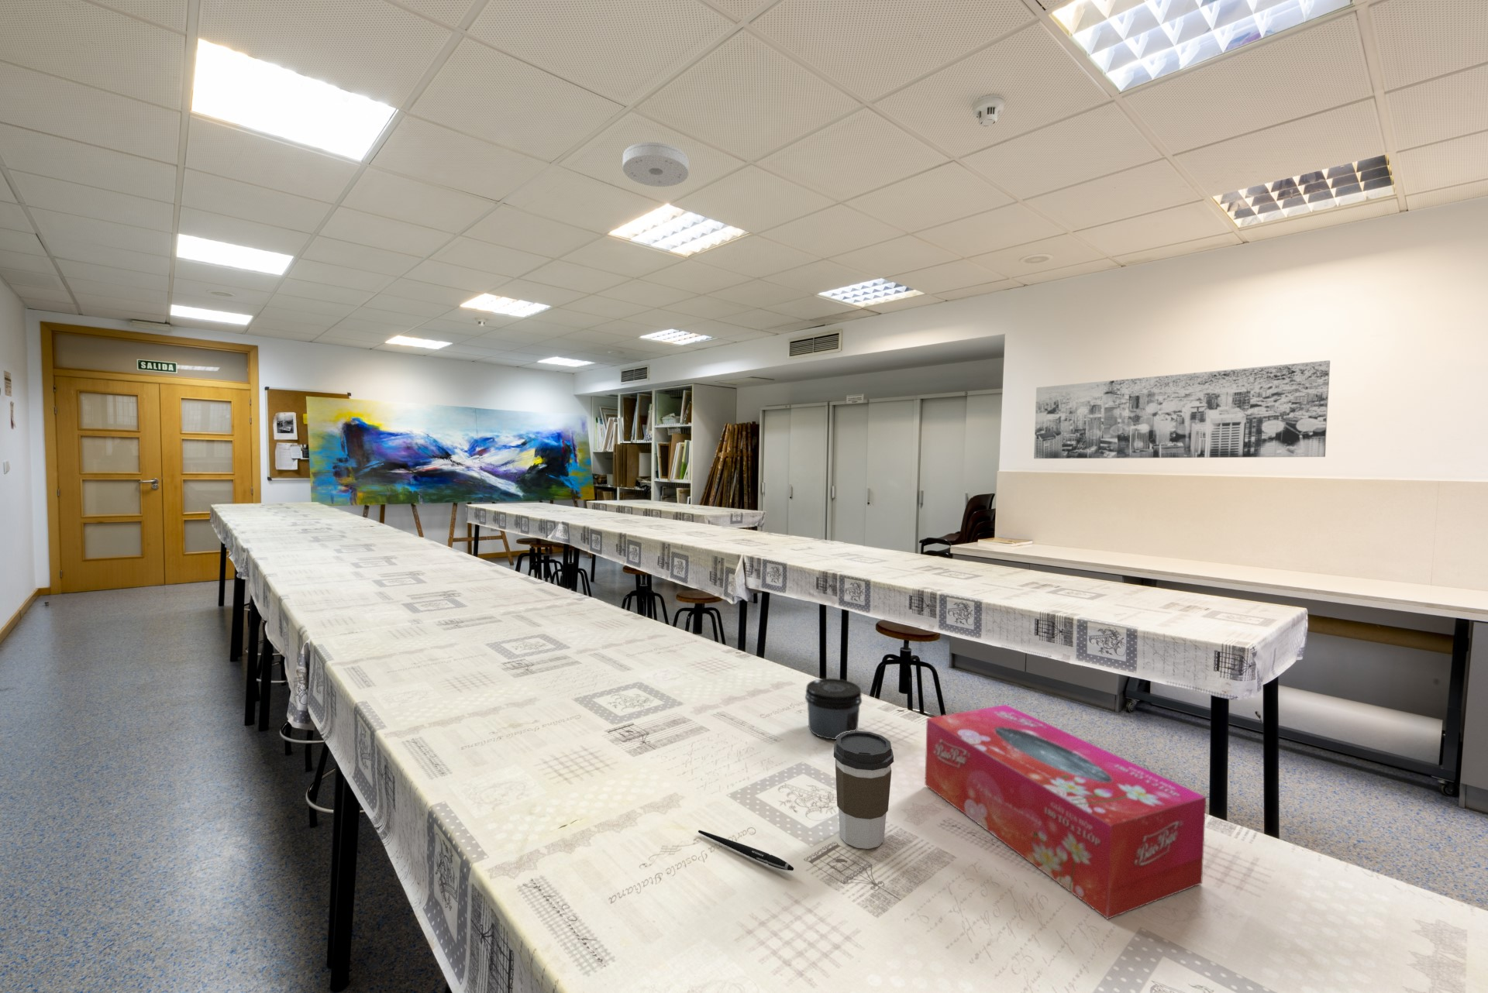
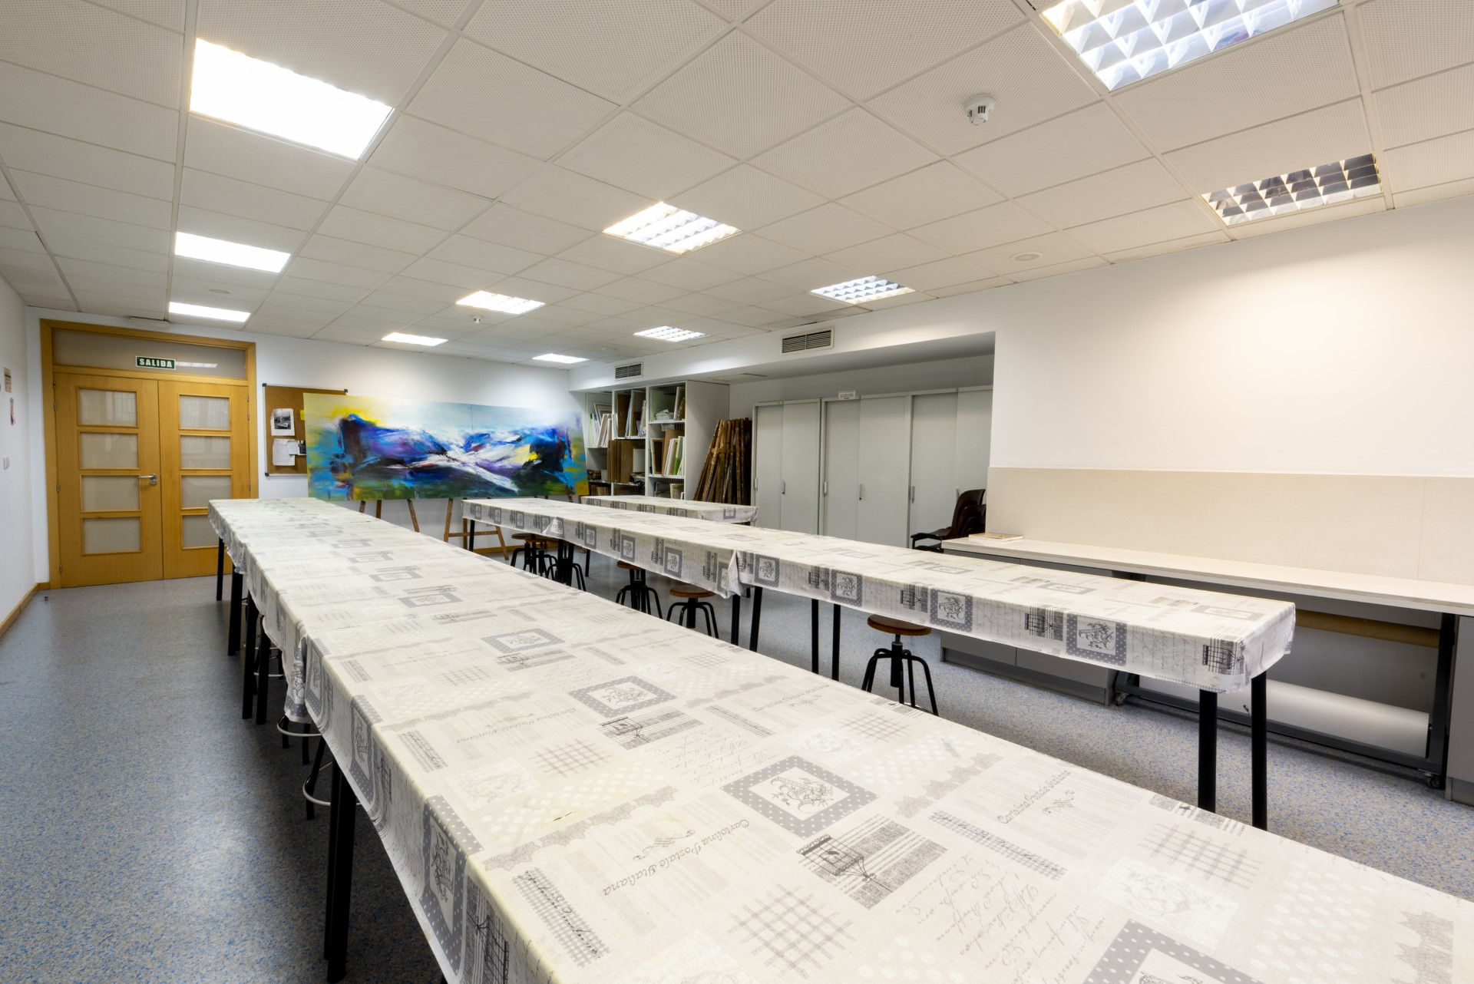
- coffee cup (862, 788)
- pen (743, 848)
- tissue box (1047, 790)
- smoke detector (655, 165)
- wall art (1160, 417)
- jar (833, 709)
